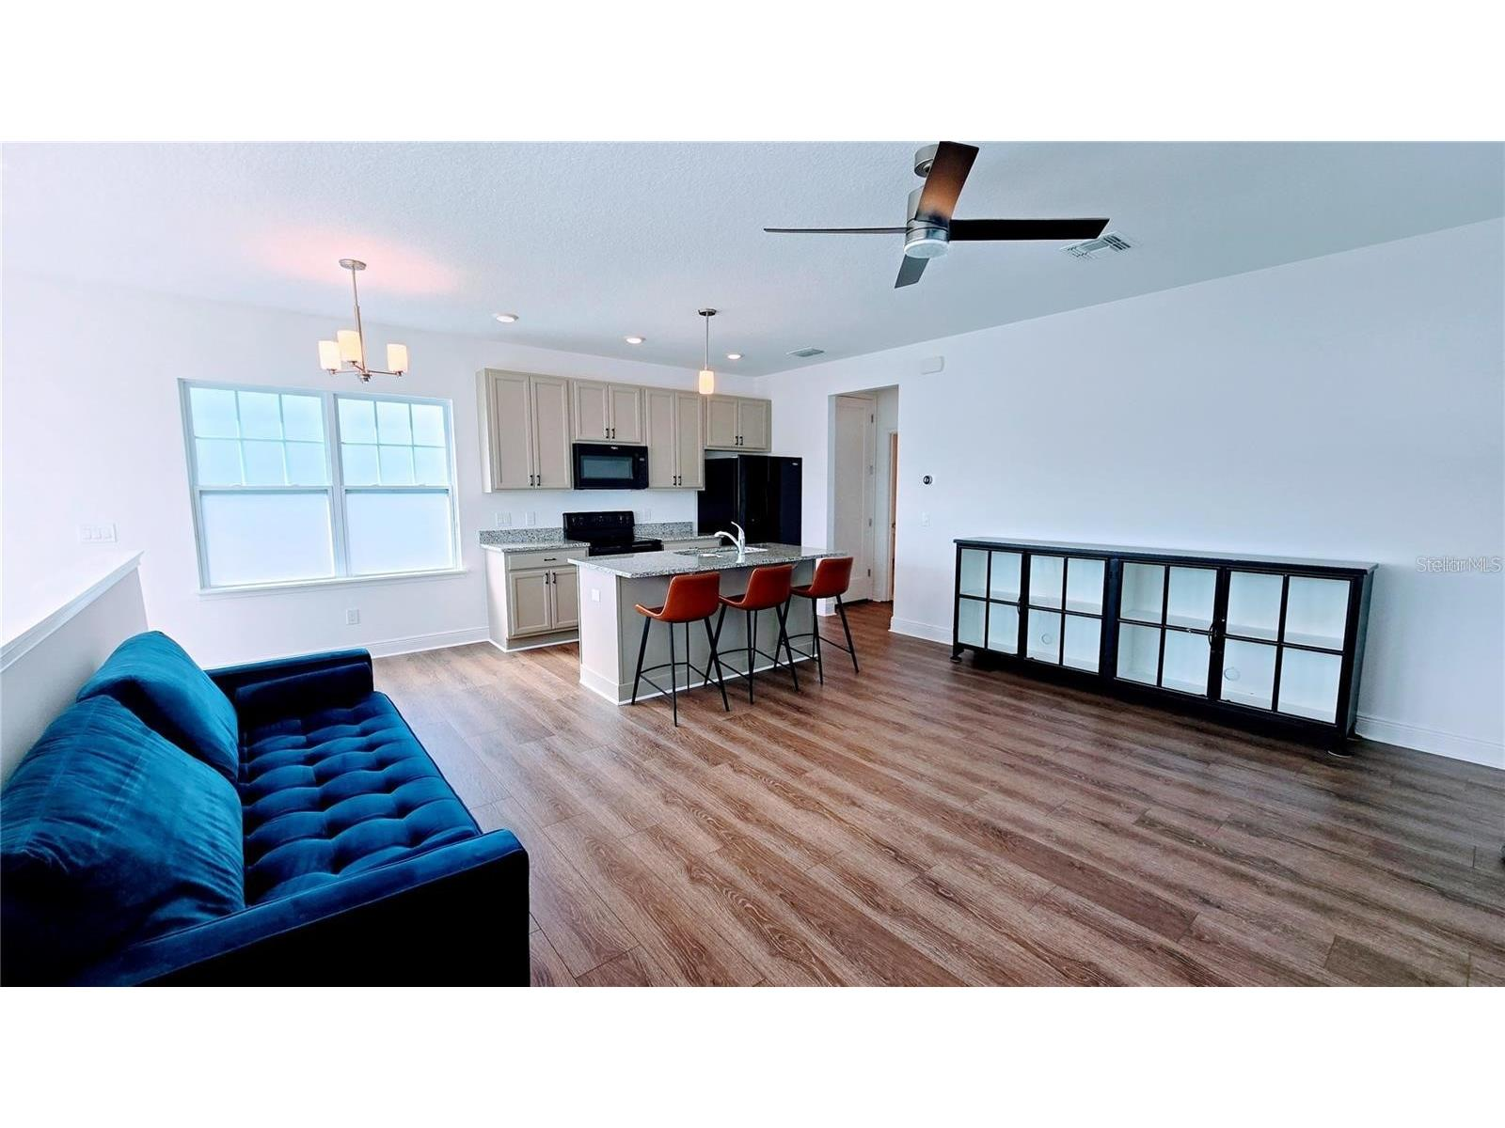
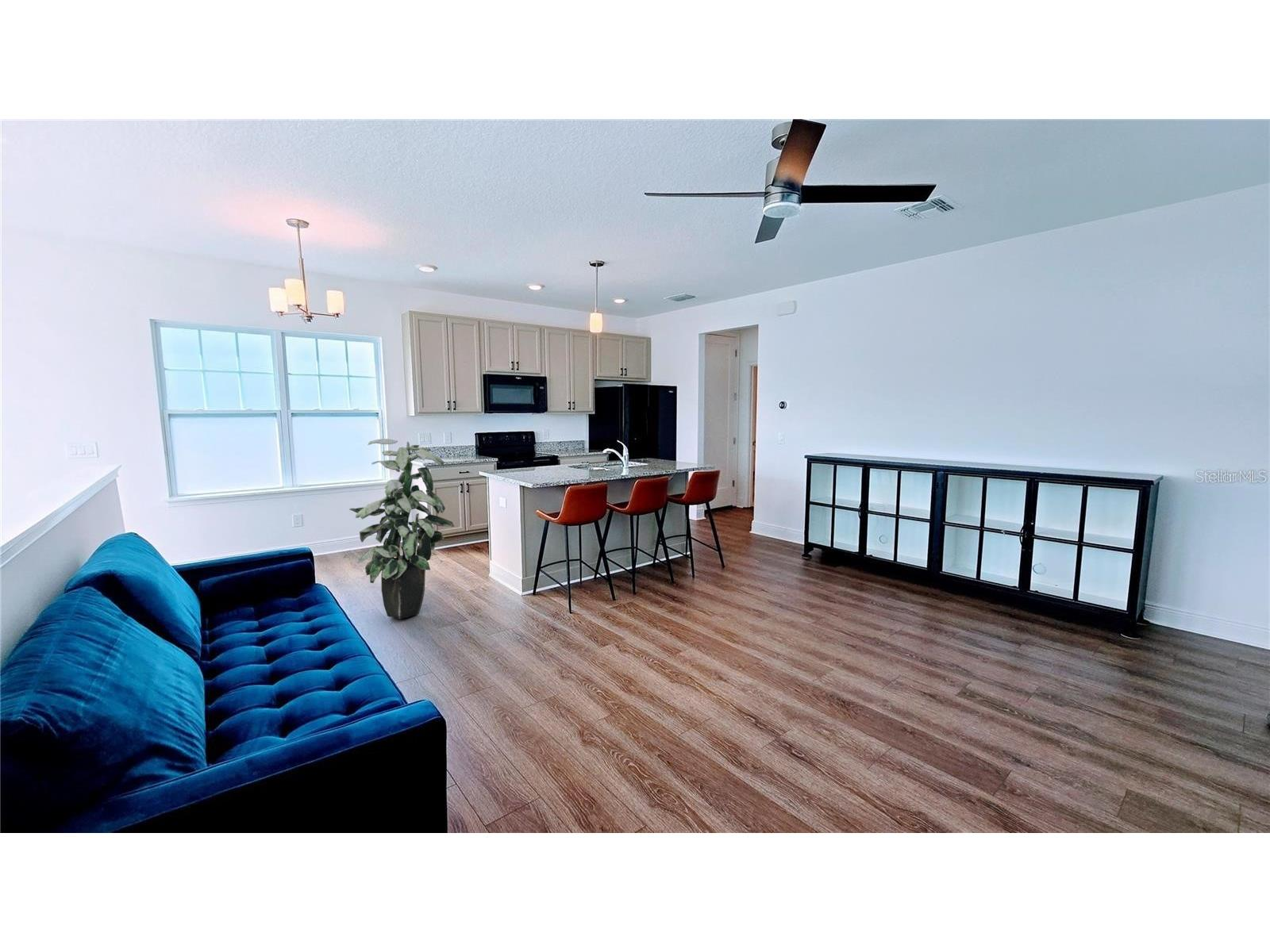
+ indoor plant (400, 527)
